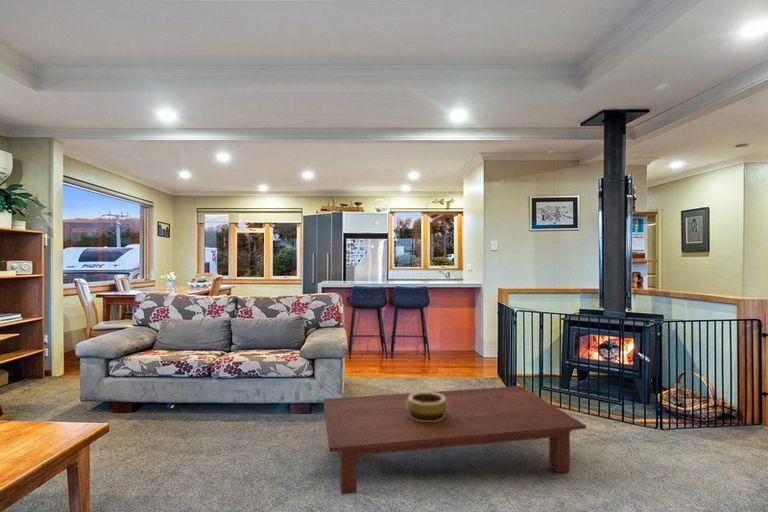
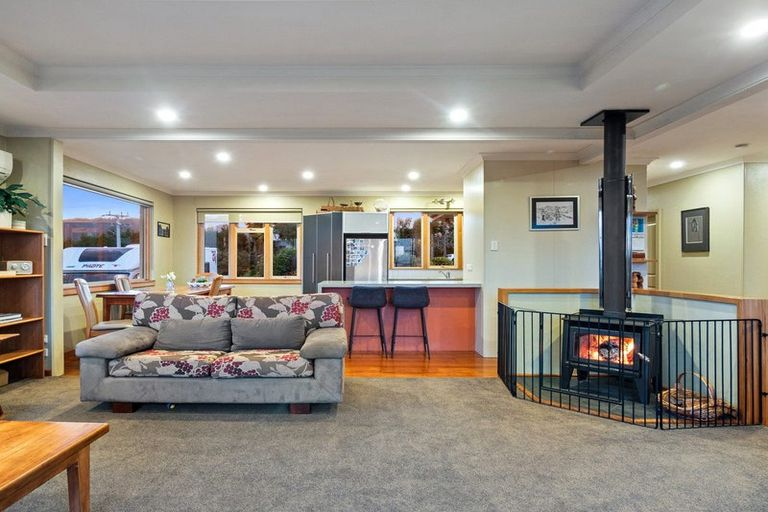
- decorative bowl (426, 406)
- coffee table (443, 433)
